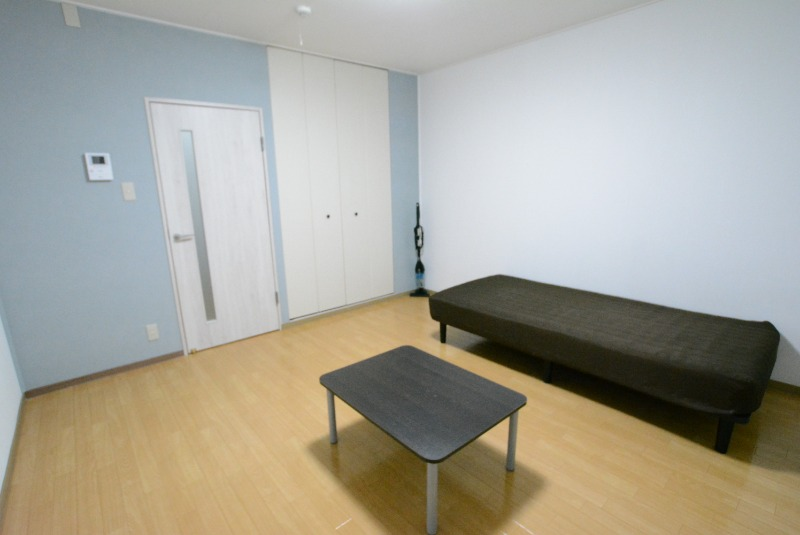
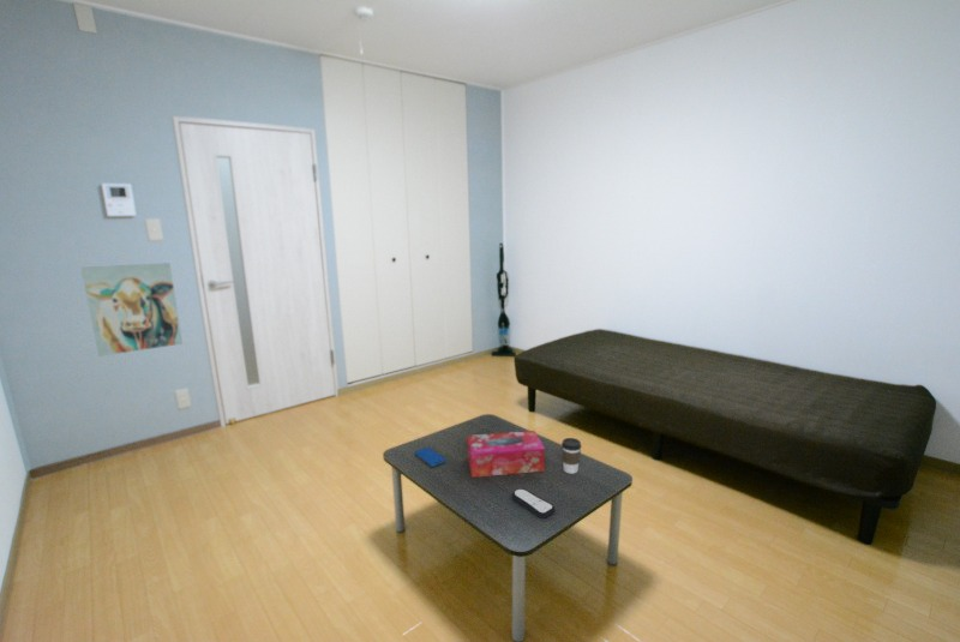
+ tissue box (504, 452)
+ smartphone (430, 456)
+ remote control (532, 502)
+ coffee cup (570, 456)
+ wall art (134, 307)
